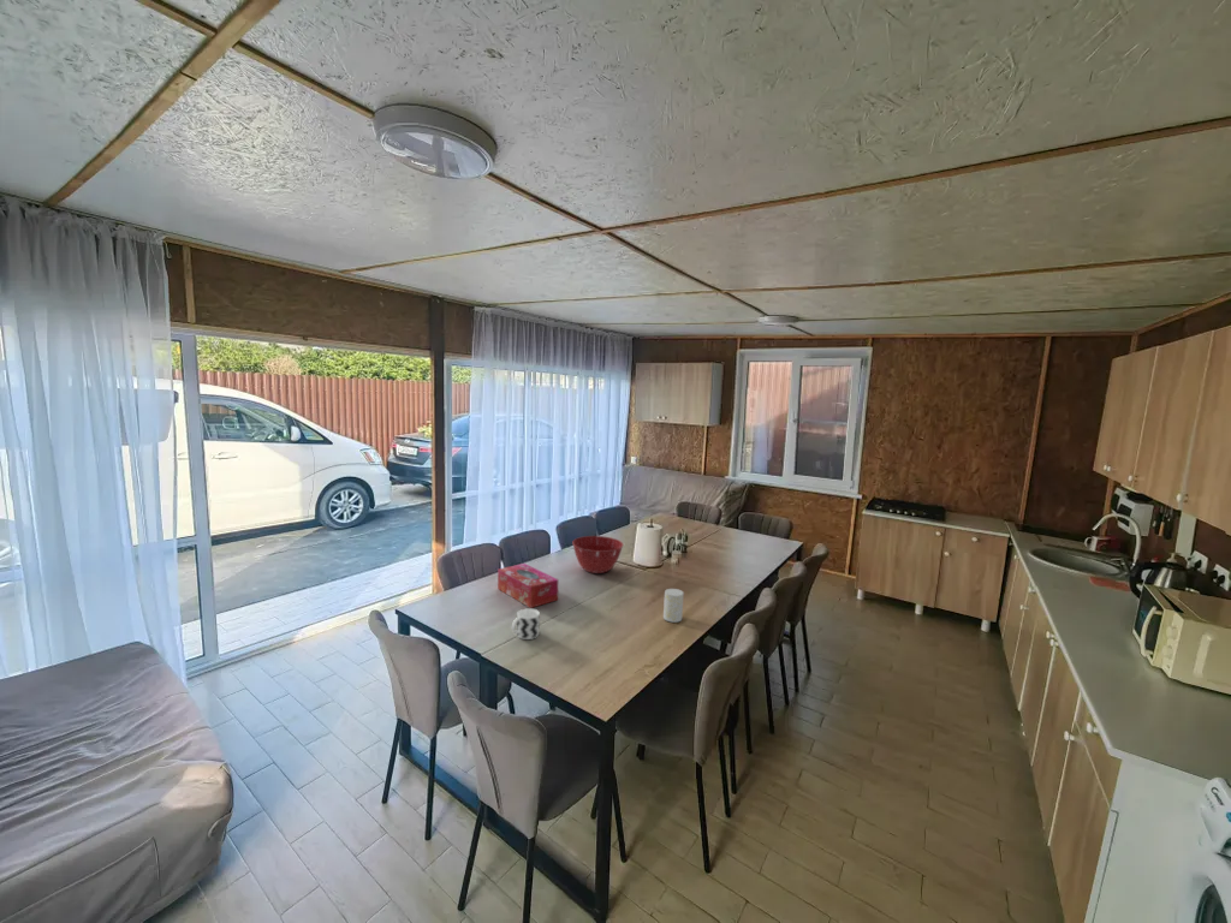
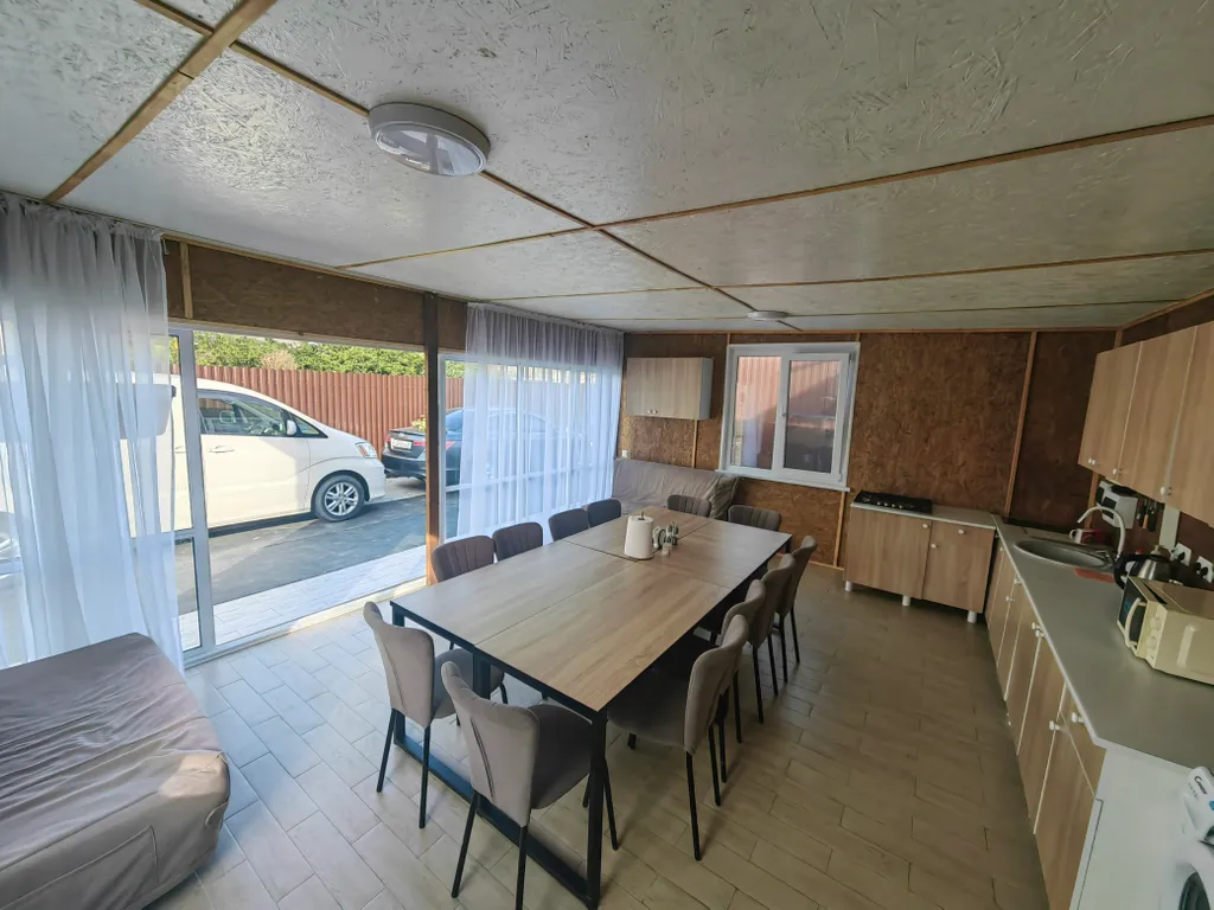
- tissue box (527, 584)
- cup (673, 605)
- mixing bowl (596, 555)
- cup (524, 625)
